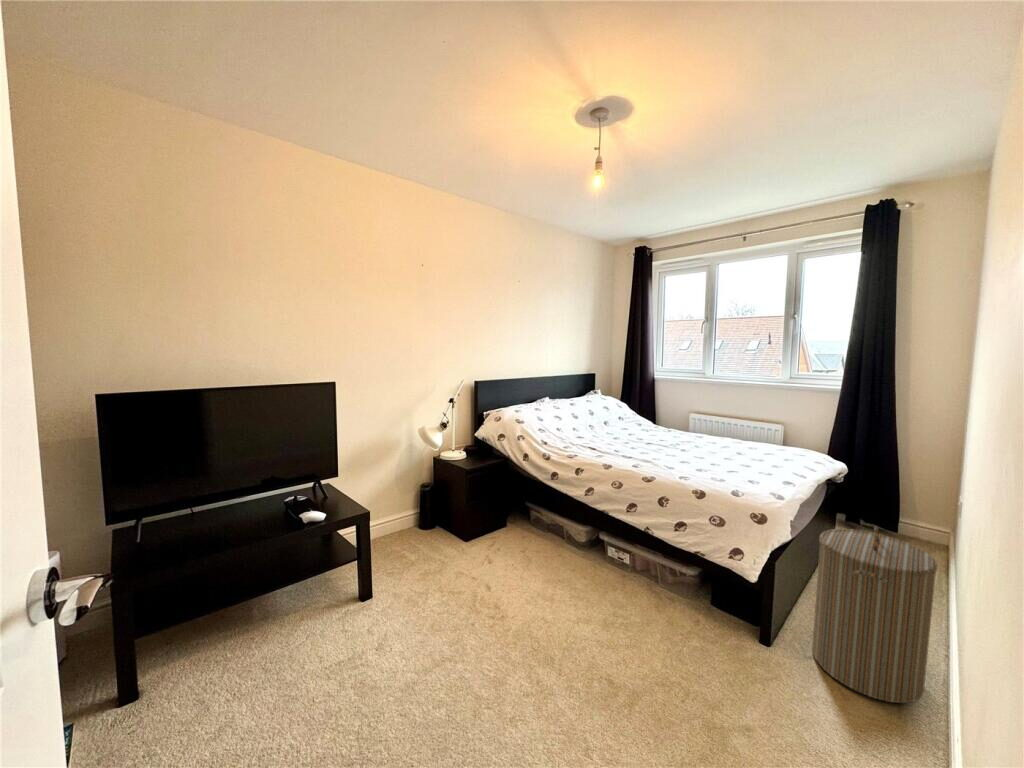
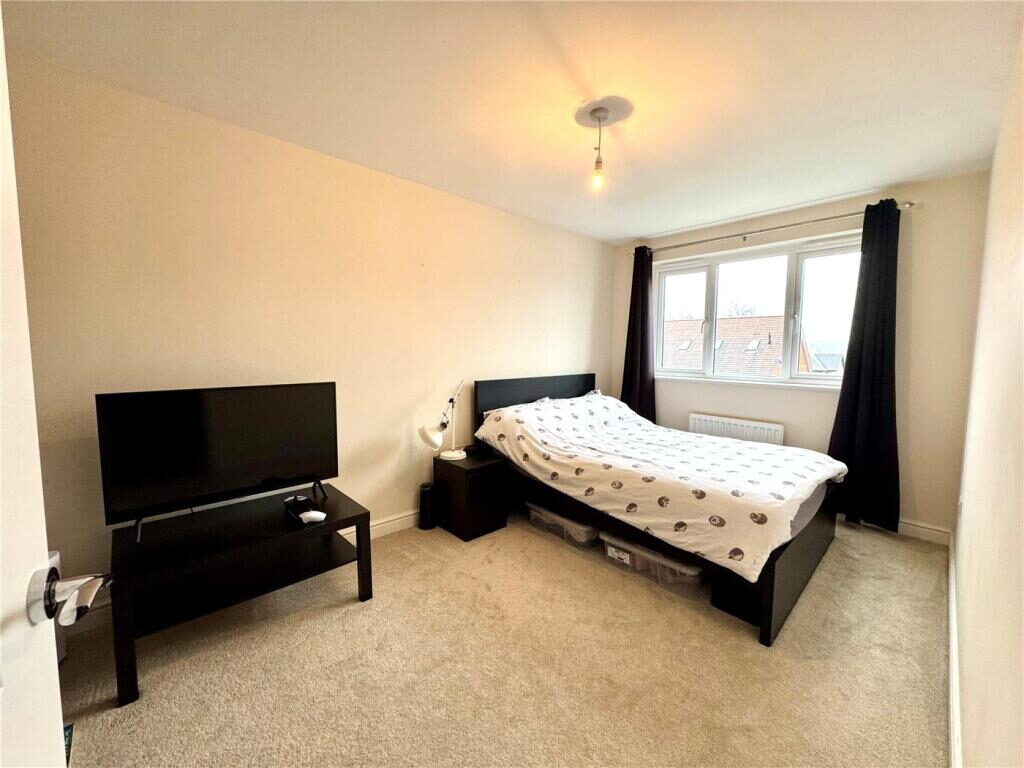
- laundry hamper (870, 599)
